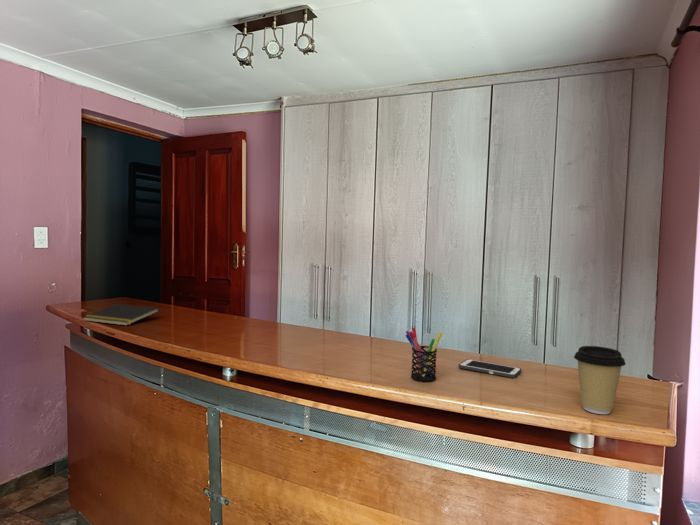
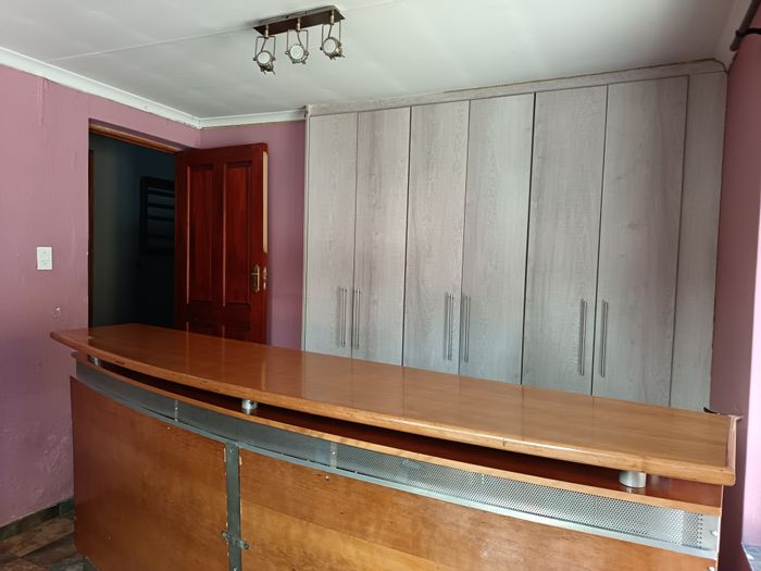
- pen holder (424, 353)
- coffee cup (598, 380)
- notepad (121, 314)
- cell phone (489, 368)
